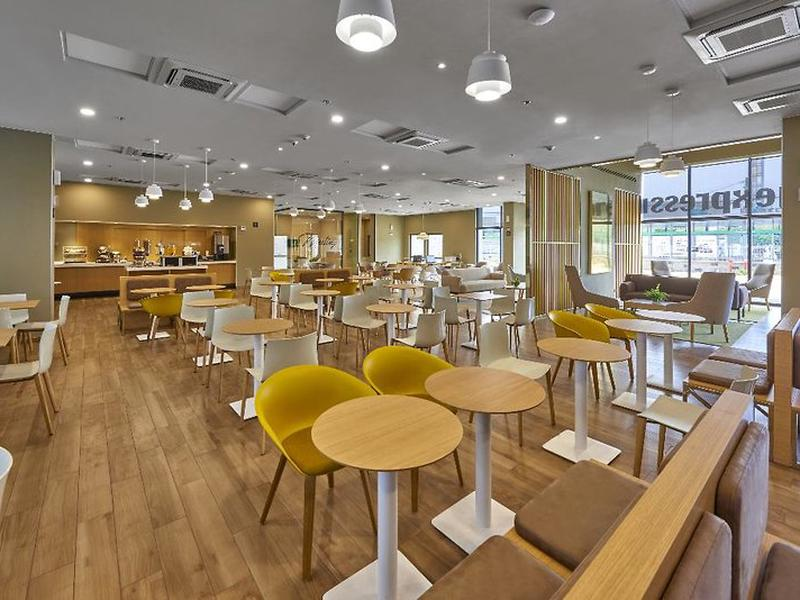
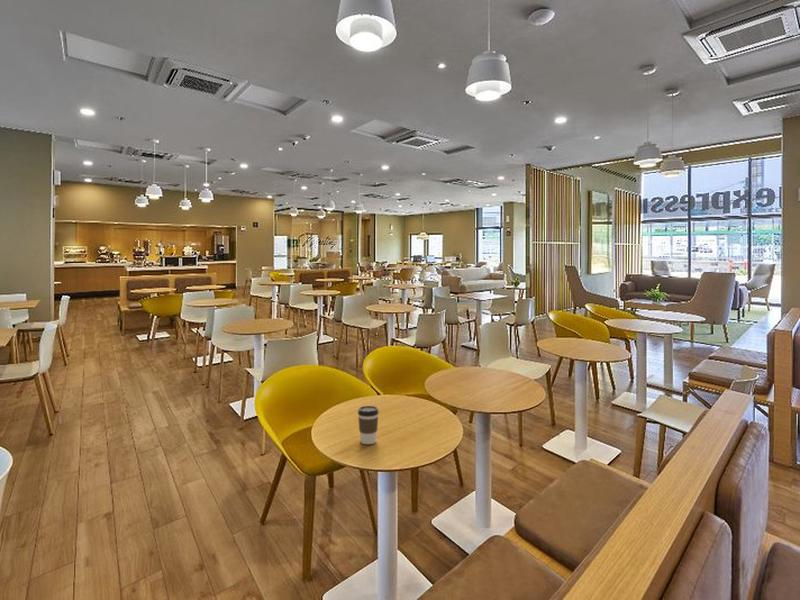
+ coffee cup (368, 424)
